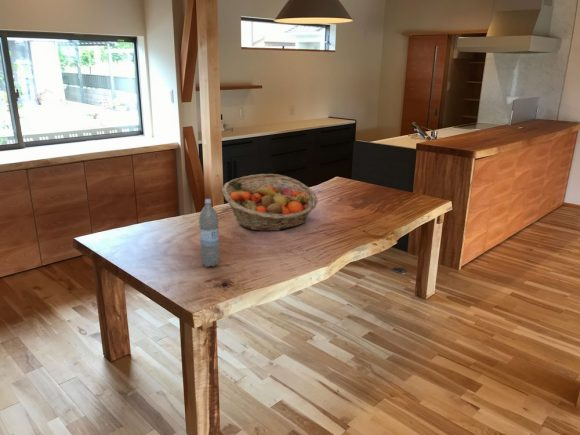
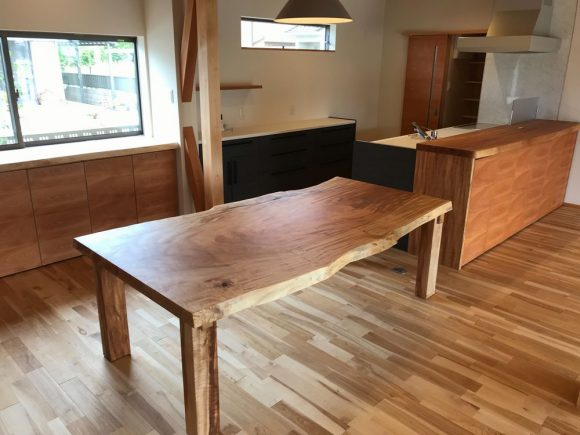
- water bottle (209, 233)
- fruit basket (270, 201)
